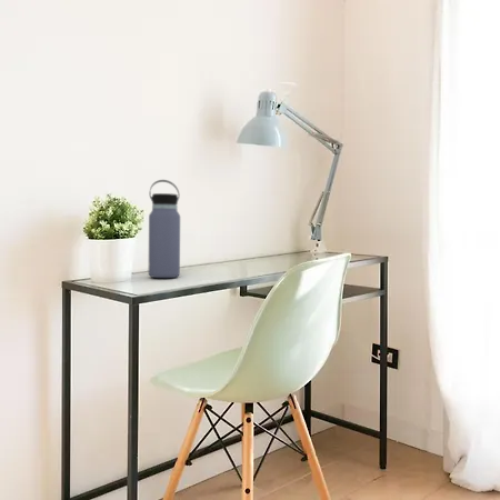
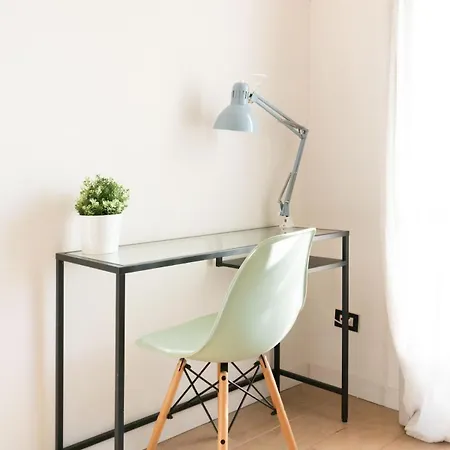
- water bottle (163, 229)
